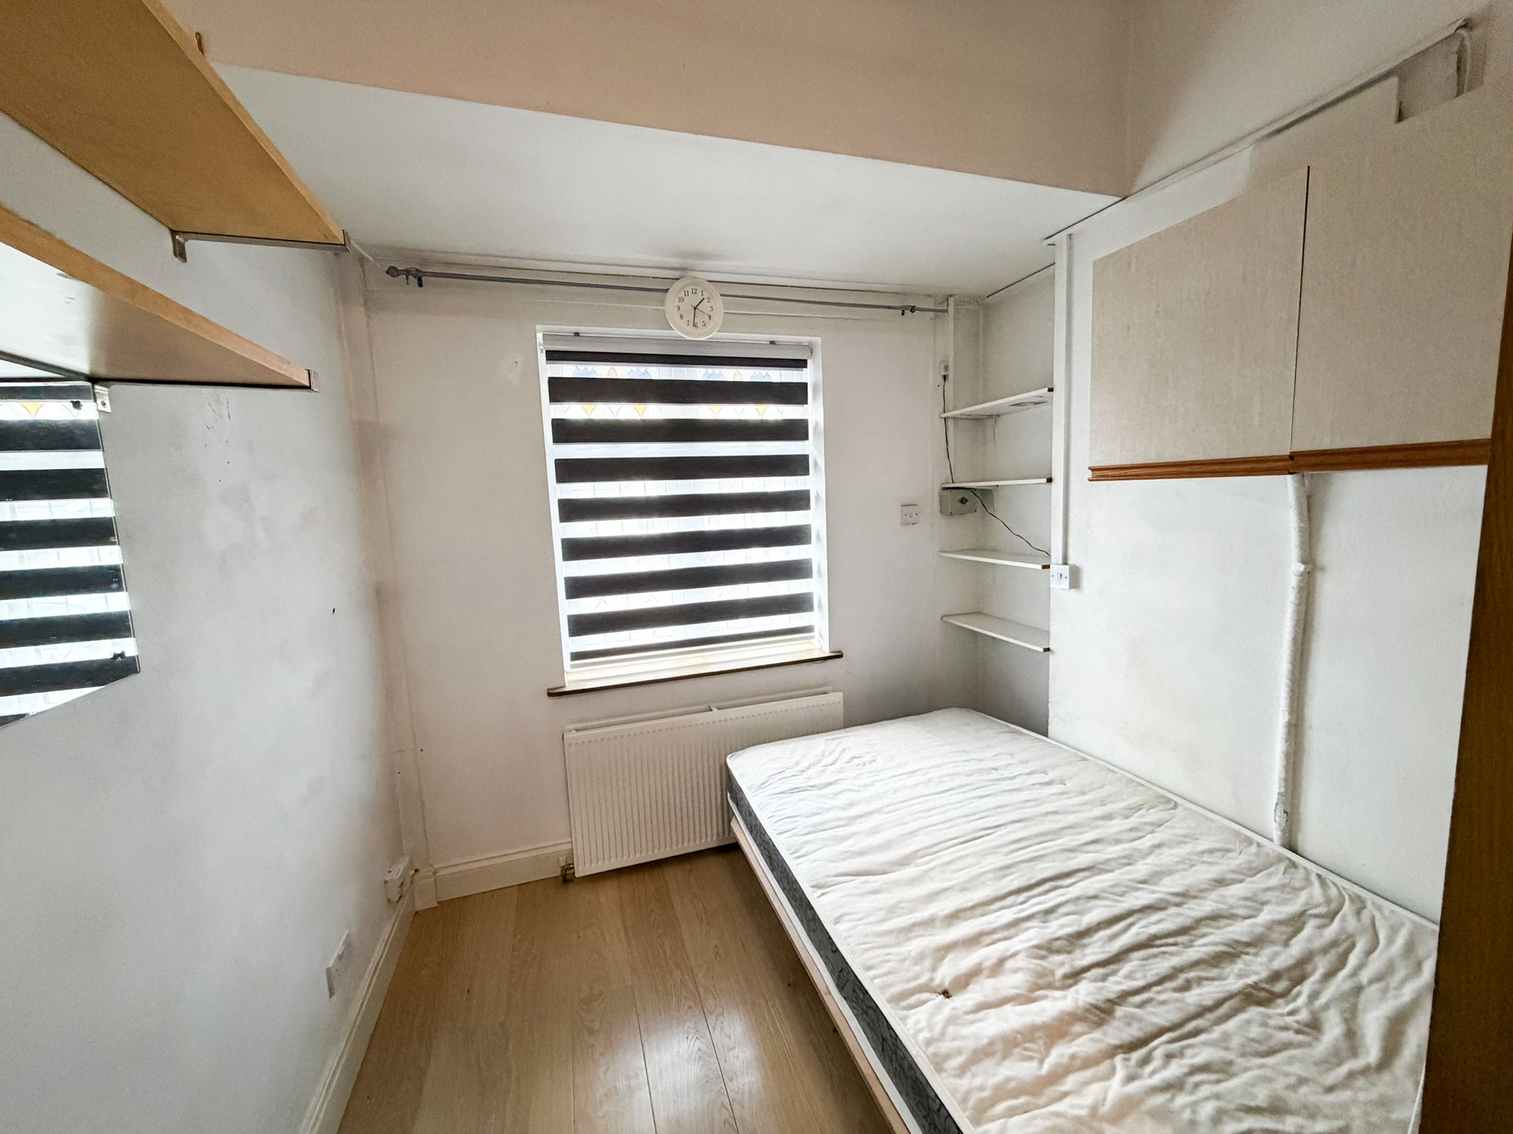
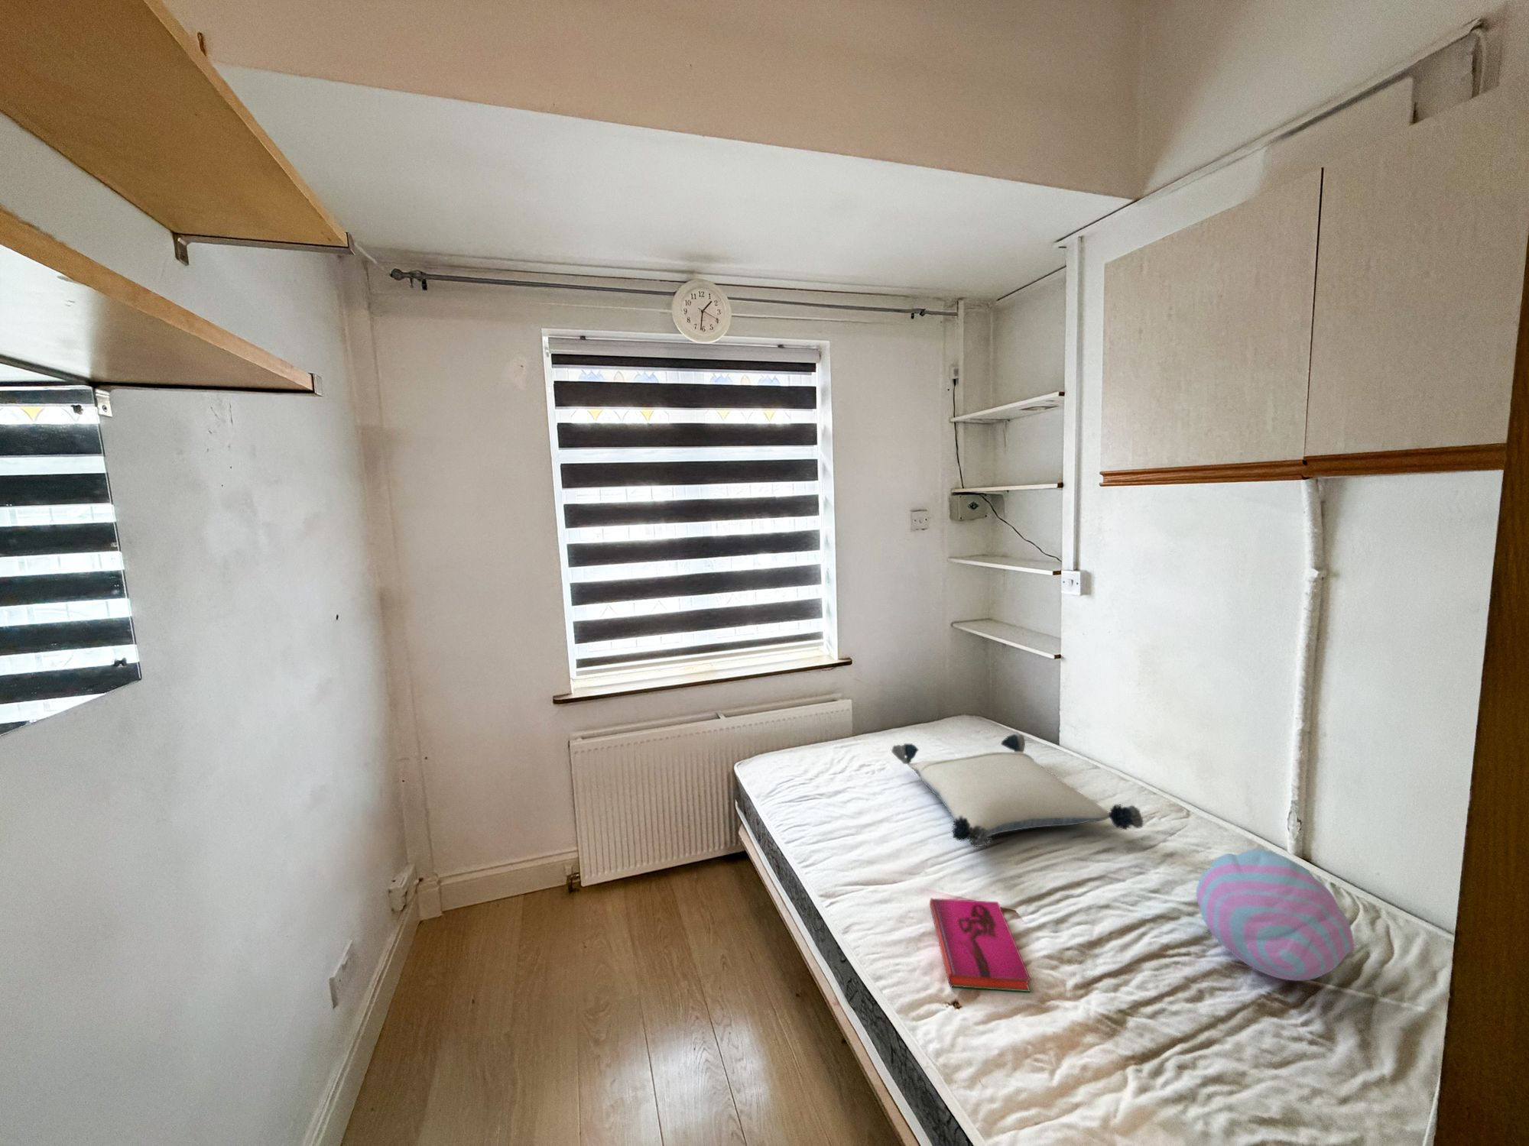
+ pillow (1000, 788)
+ hardback book (975, 940)
+ cushion (1270, 914)
